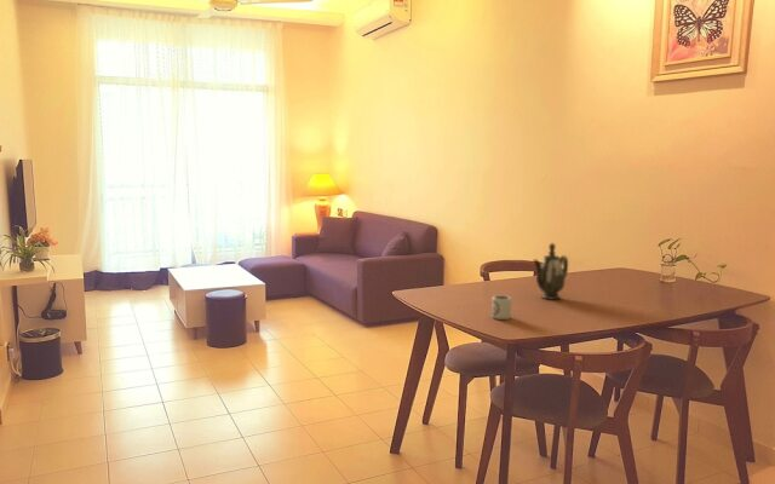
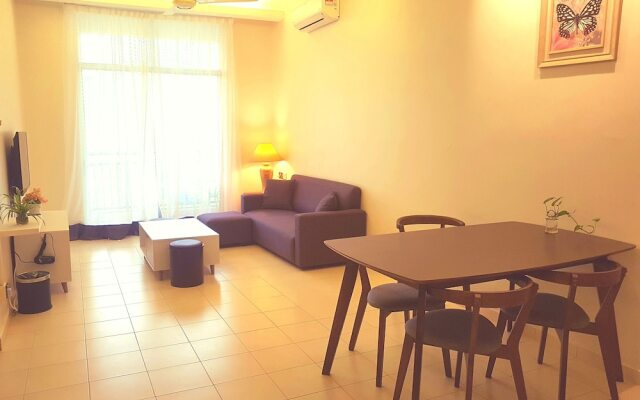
- cup (499, 306)
- teapot (550, 270)
